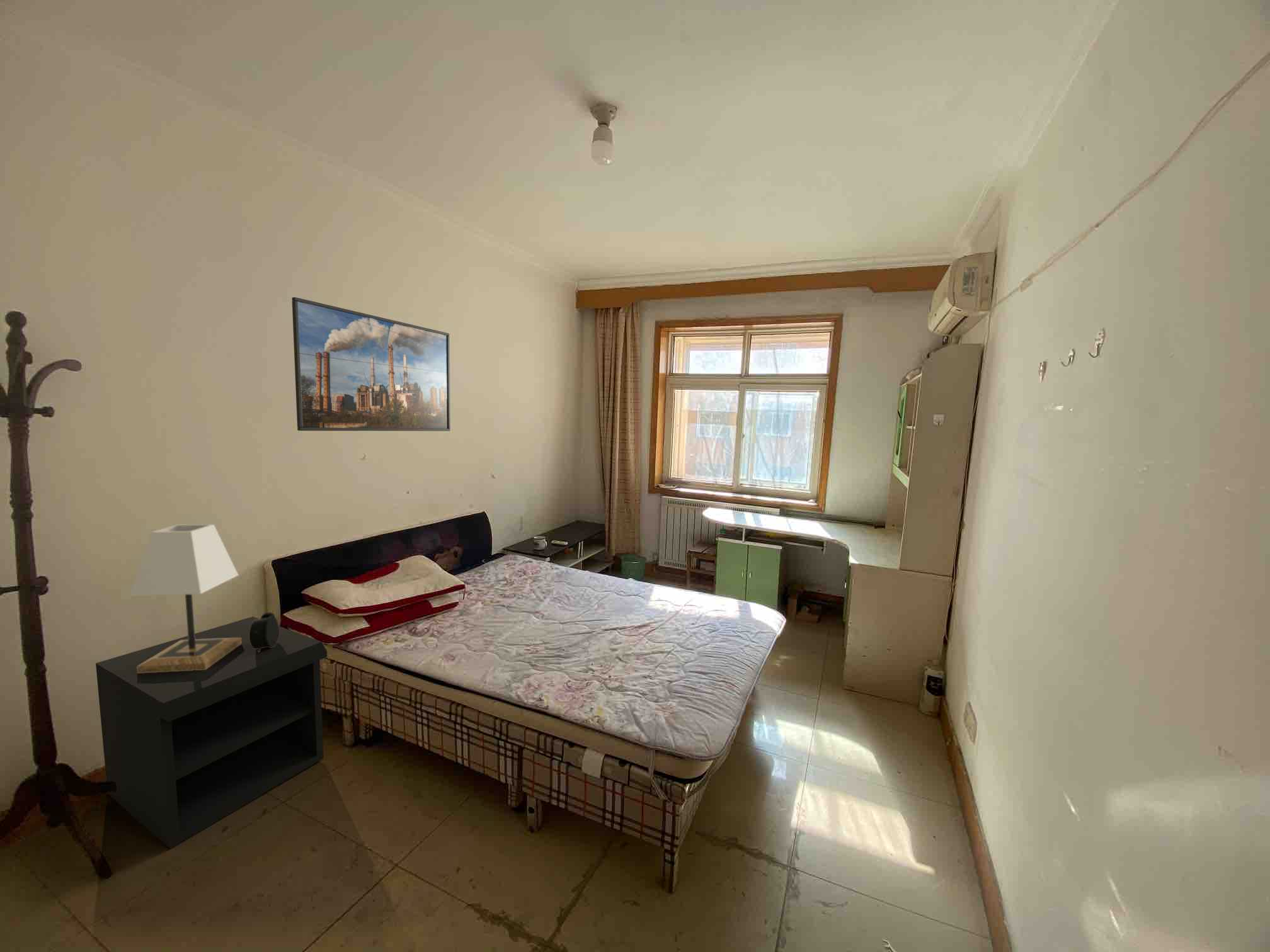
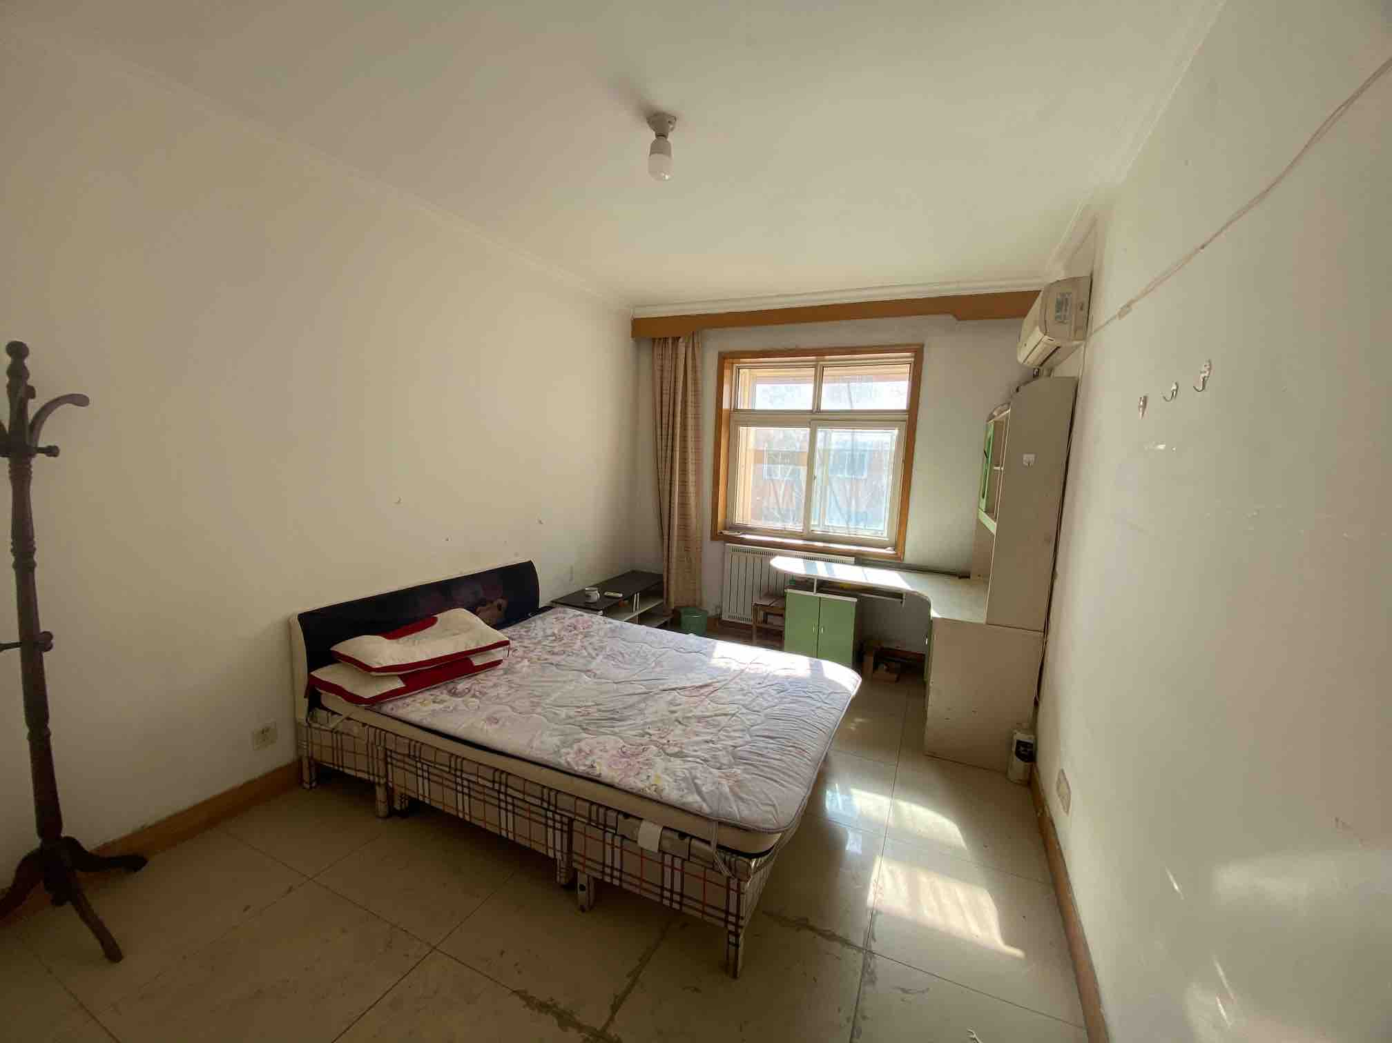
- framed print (384, 375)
- alarm clock (265, 631)
- nightstand (221, 716)
- lamp (188, 593)
